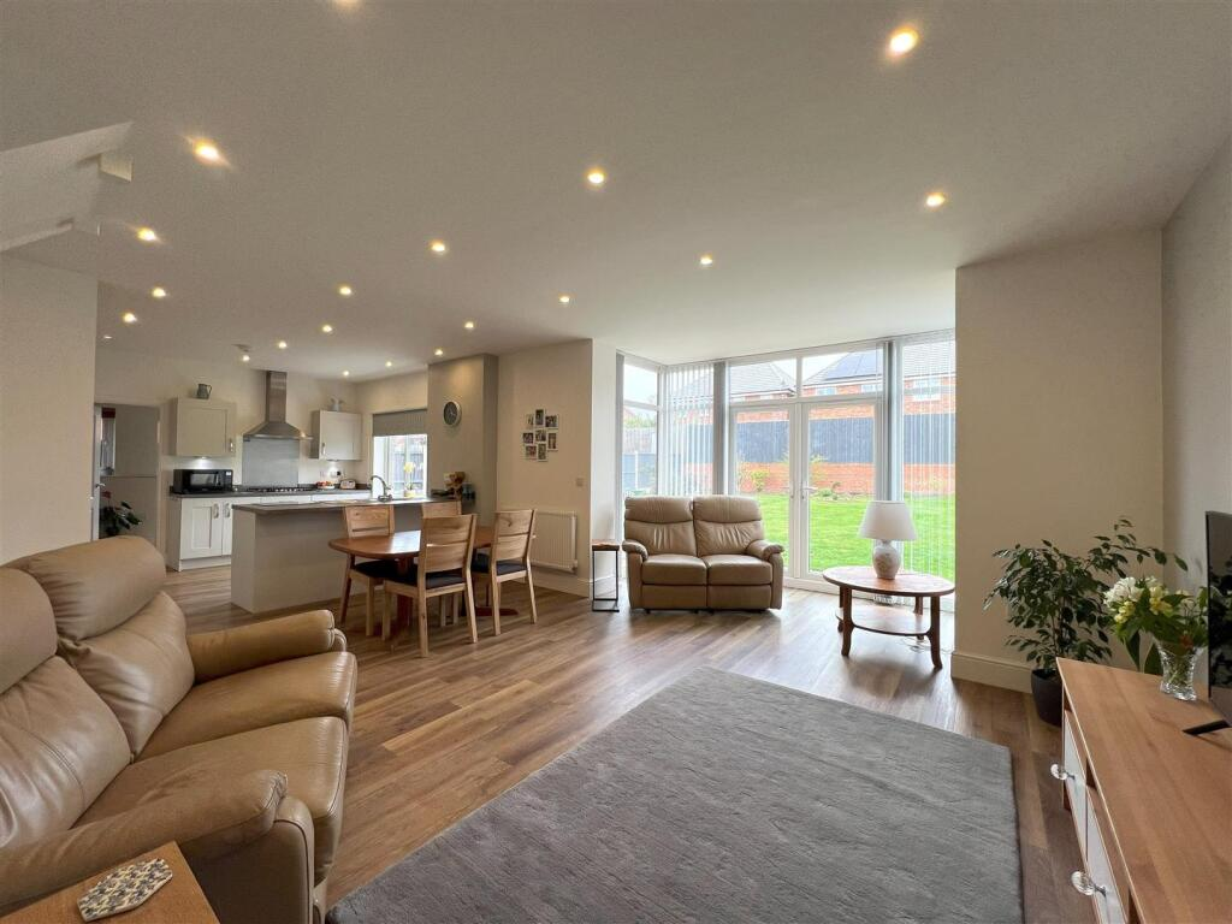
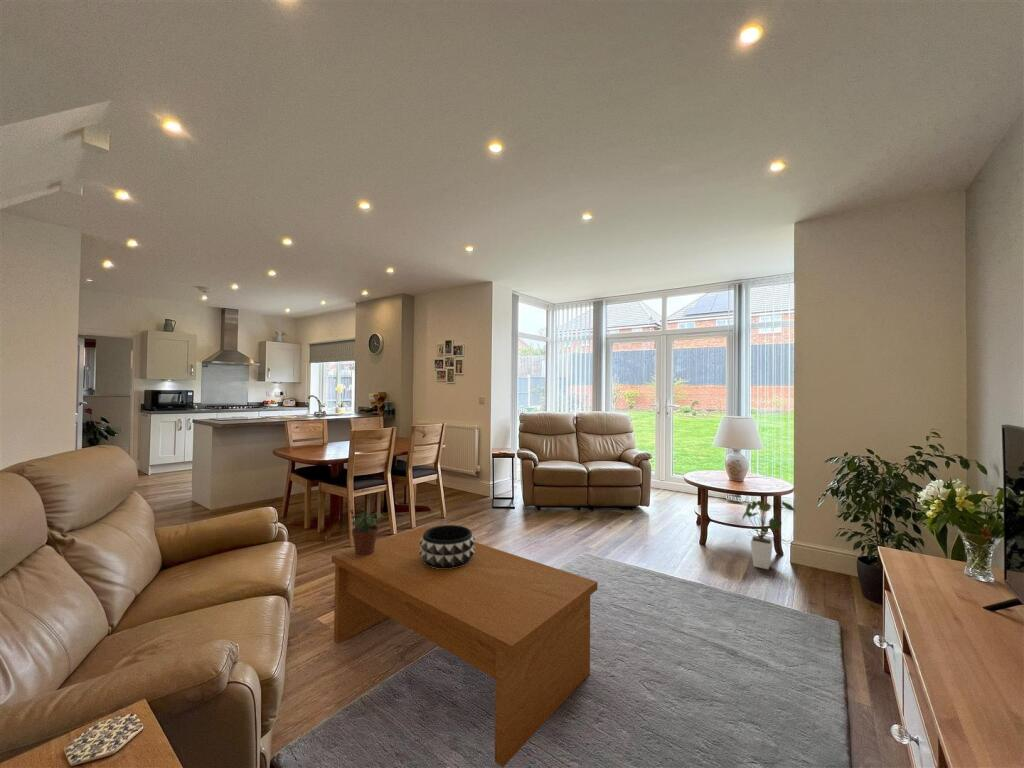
+ decorative bowl (447, 545)
+ coffee table (455, 611)
+ house plant (765, 533)
+ potted plant (366, 533)
